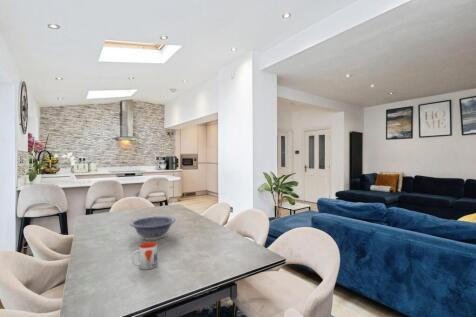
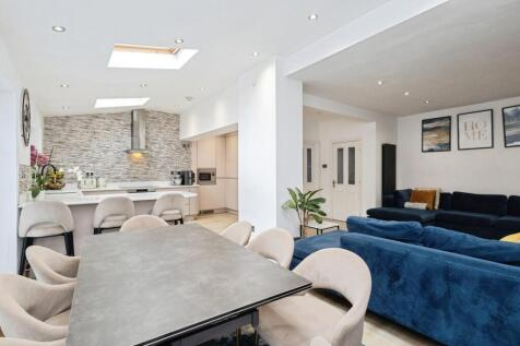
- decorative bowl (153, 229)
- mug (144, 256)
